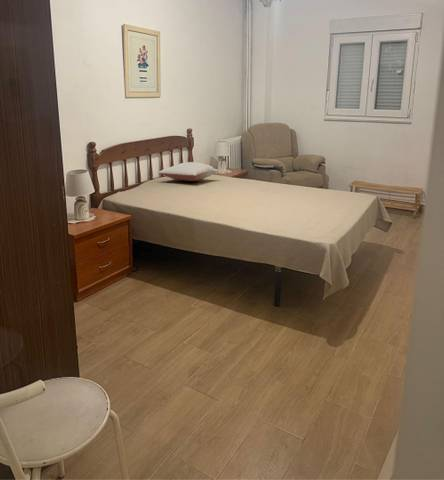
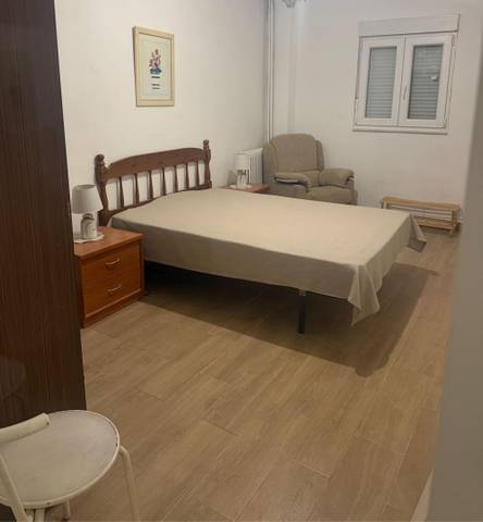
- pillow (188, 172)
